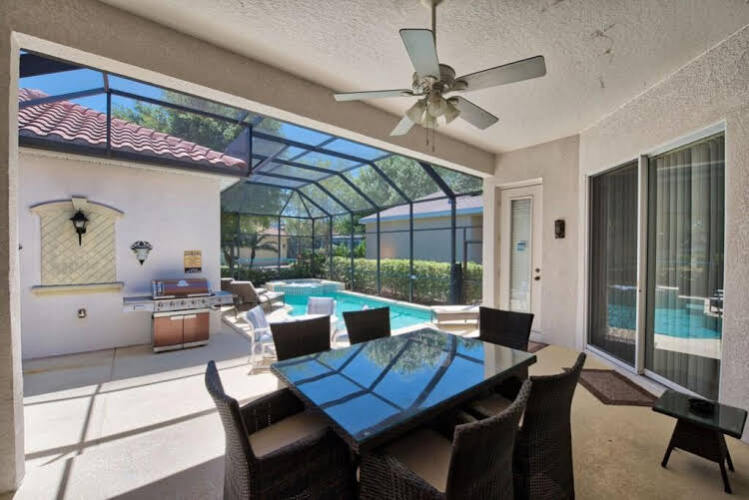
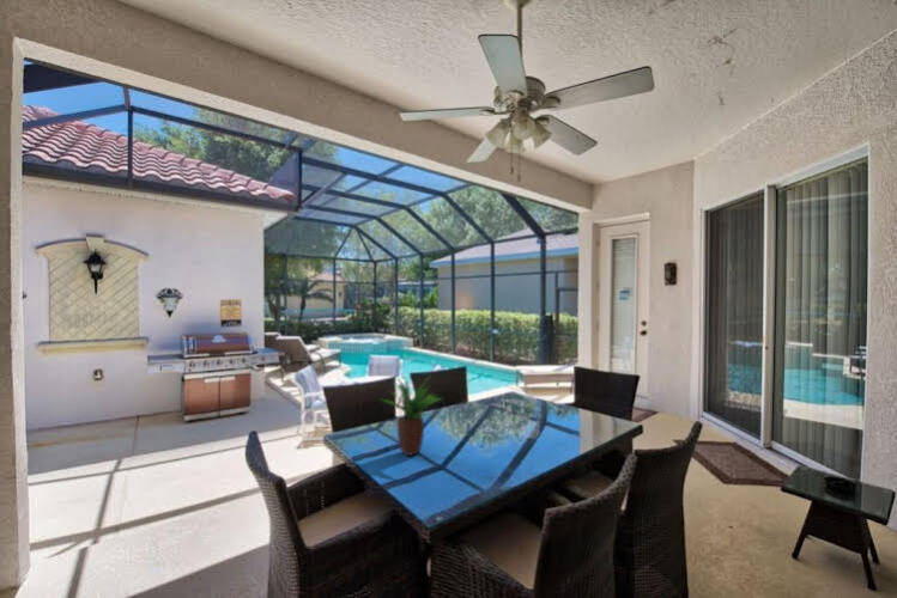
+ potted plant (416, 413)
